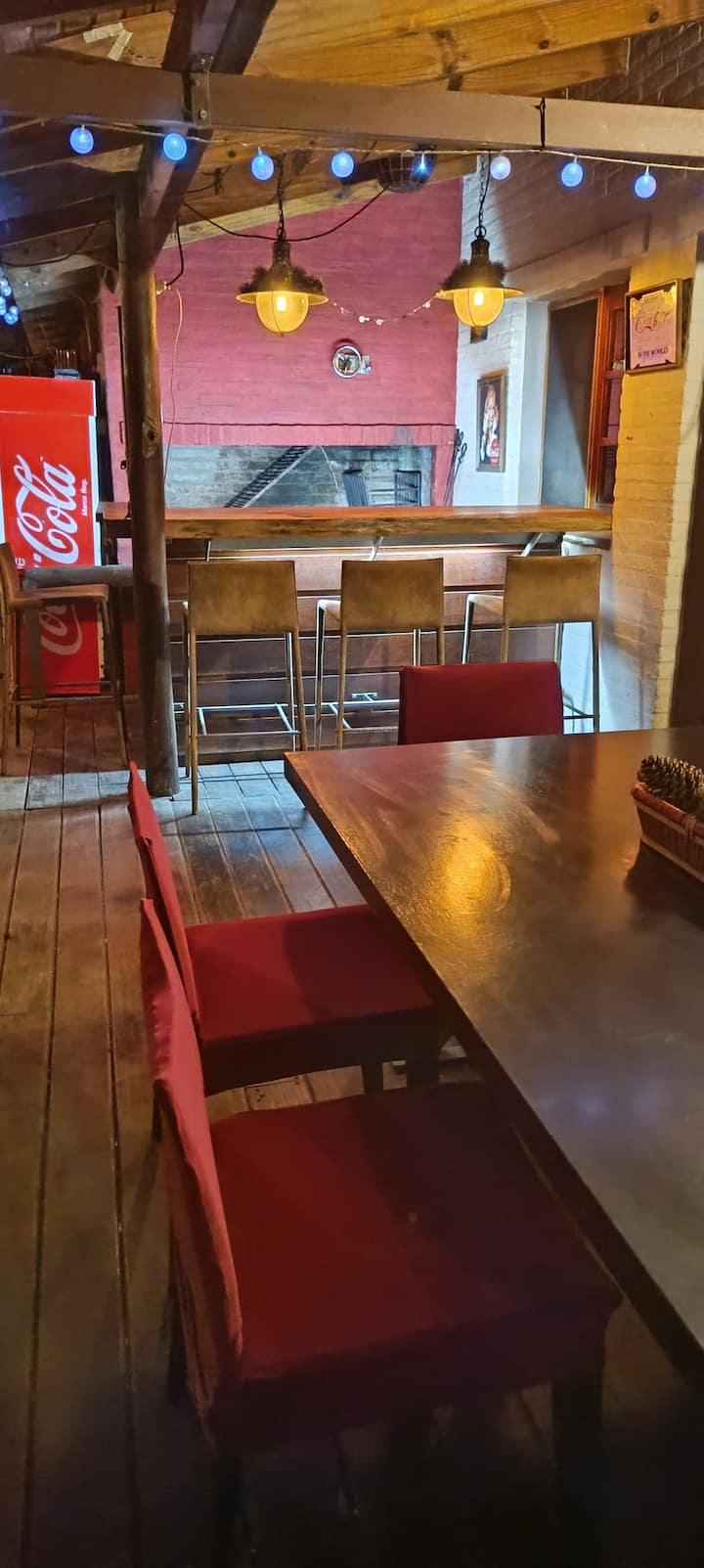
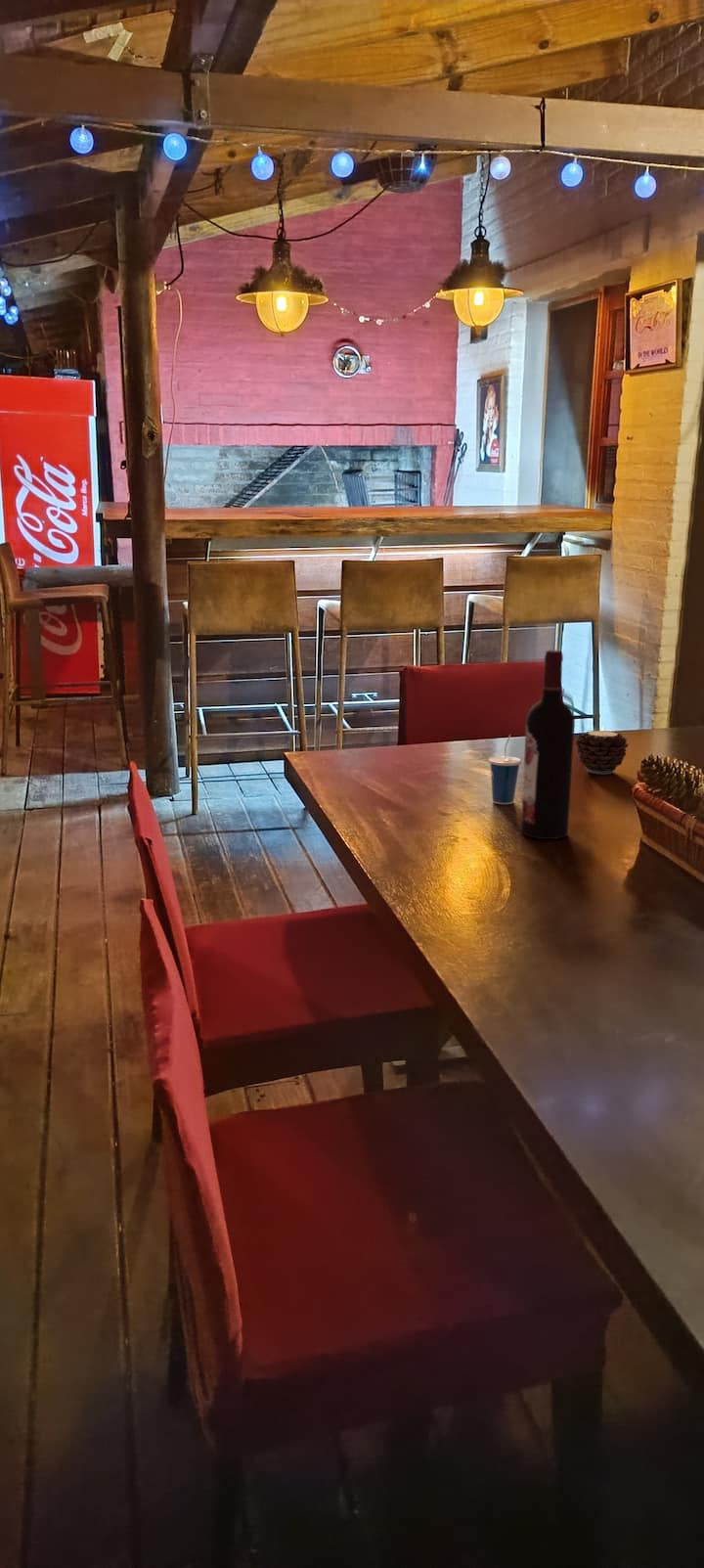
+ candle (601, 747)
+ cup (505, 769)
+ wine bottle (549, 743)
